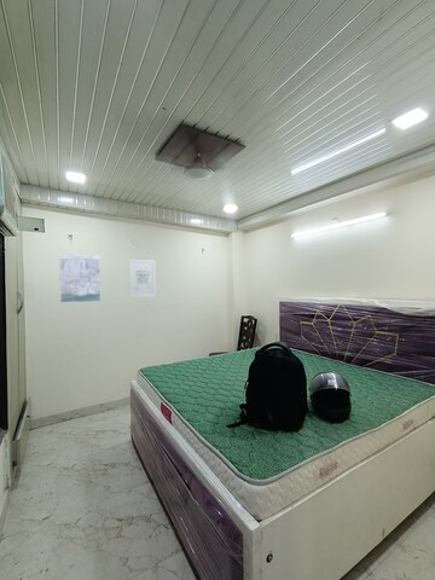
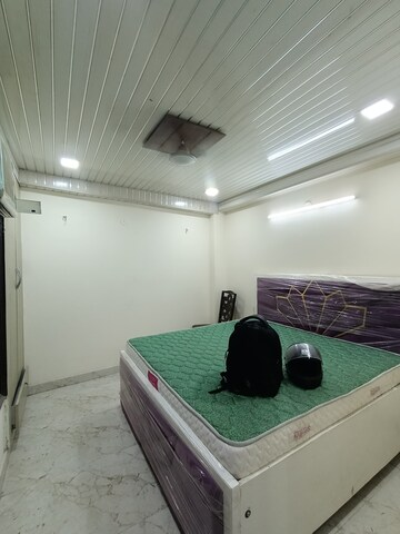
- wall art (143, 278)
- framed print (80, 278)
